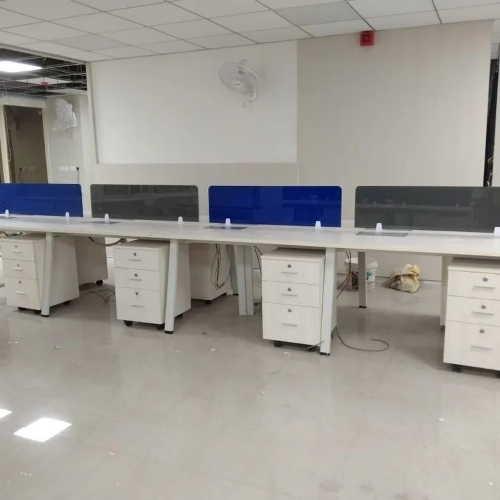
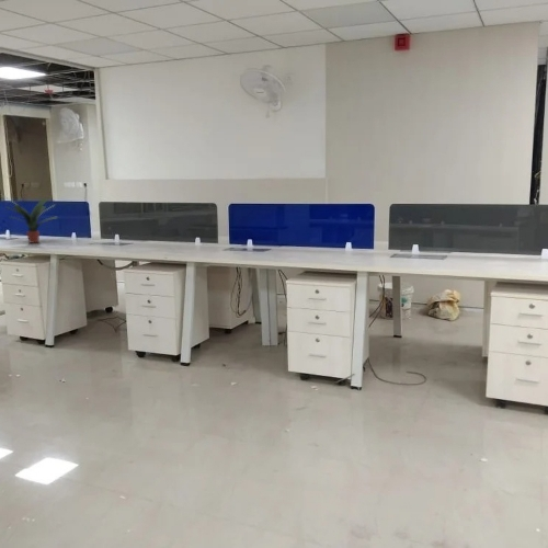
+ potted plant (28, 217)
